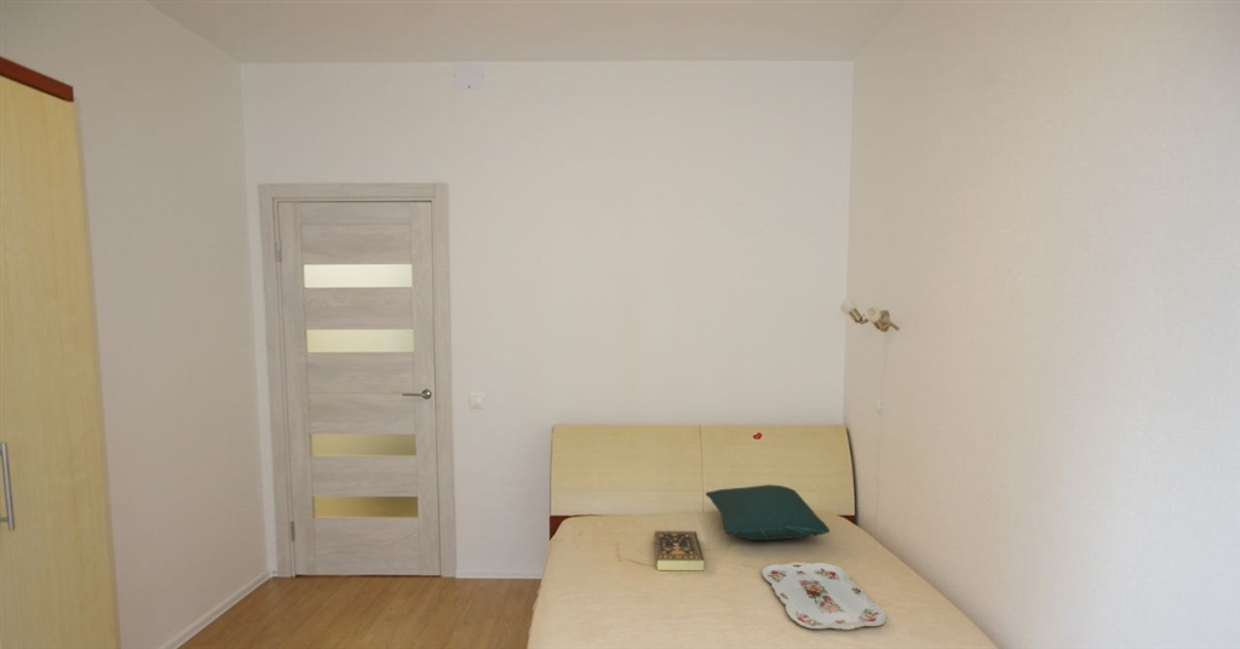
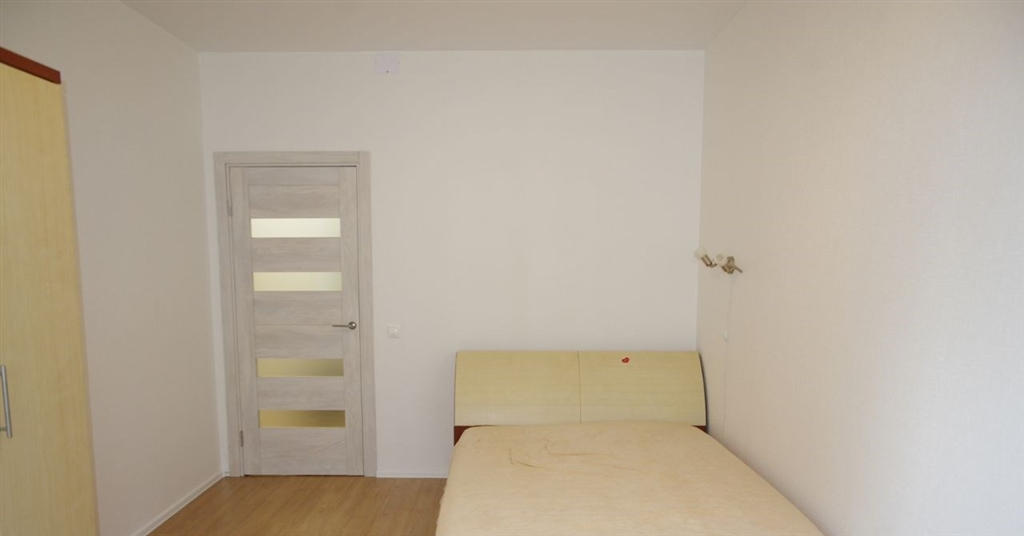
- pillow (762, 511)
- serving tray (819, 593)
- book (677, 549)
